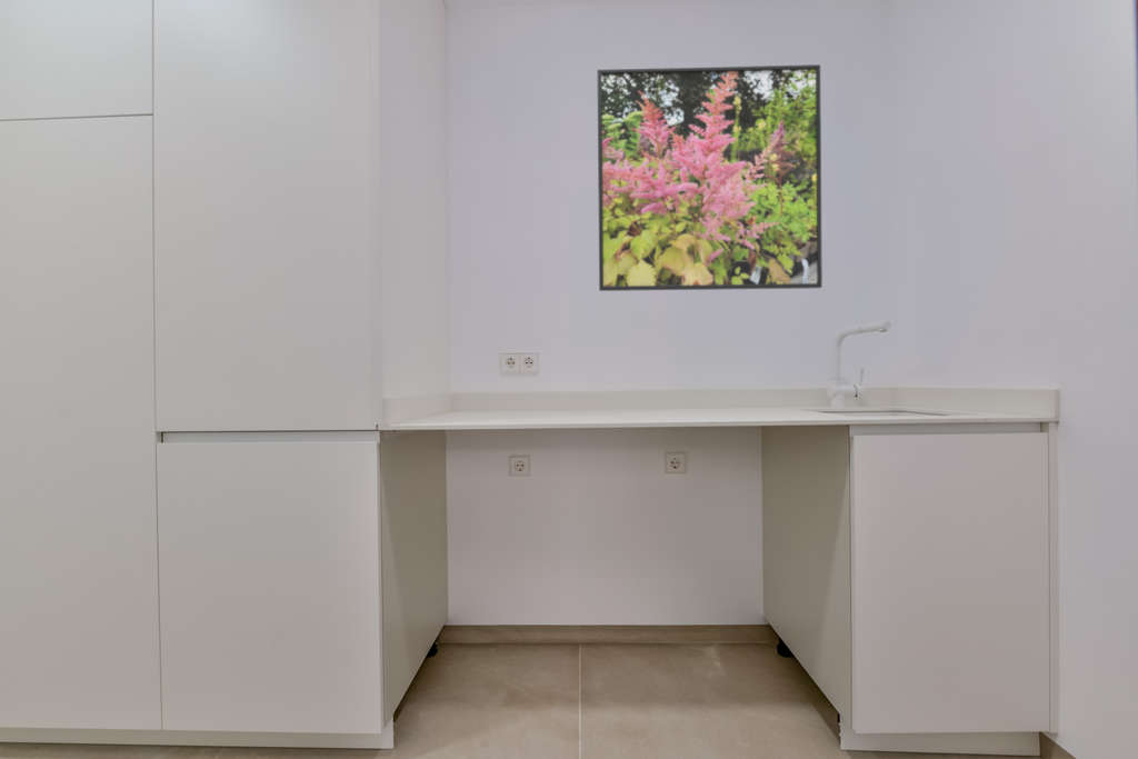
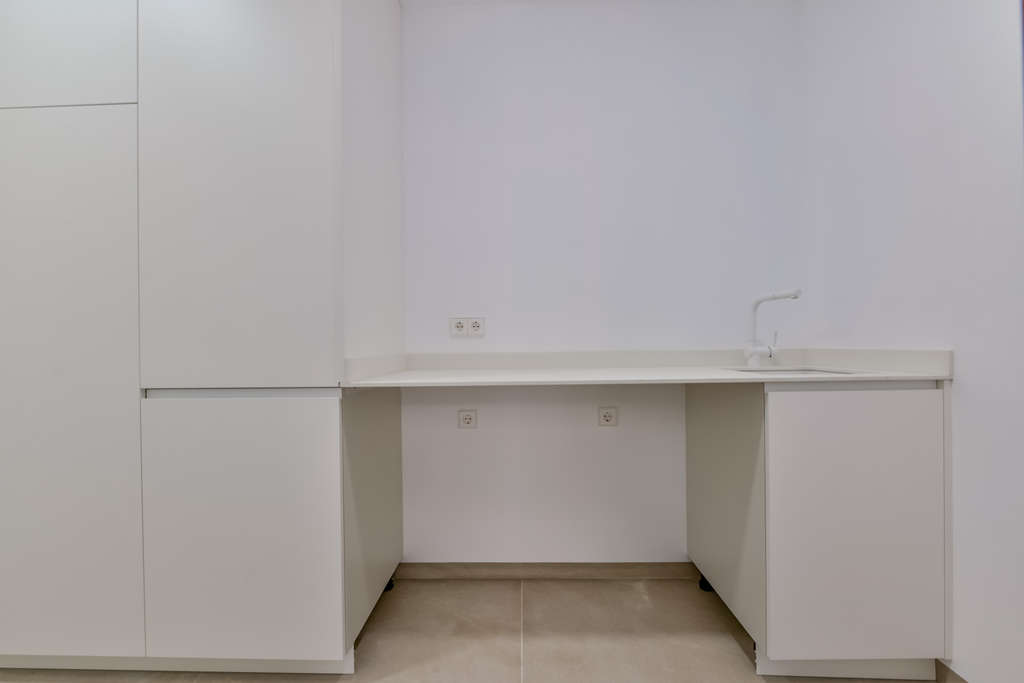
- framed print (708, 178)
